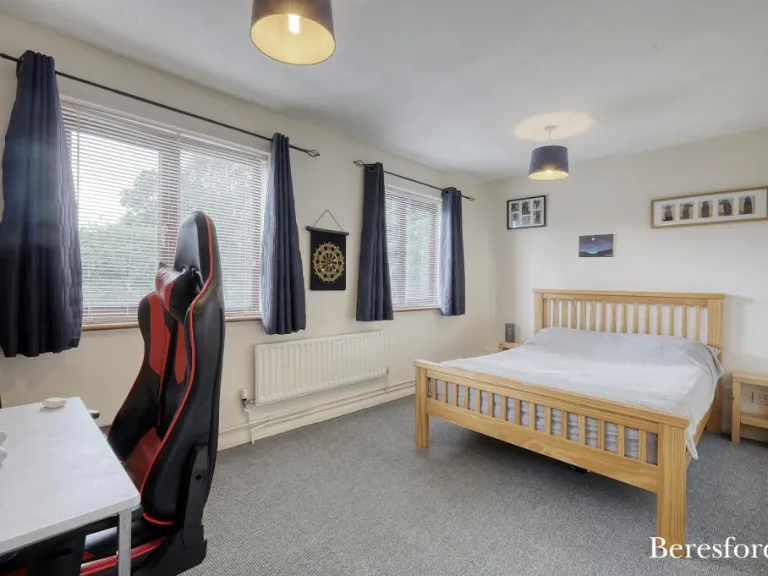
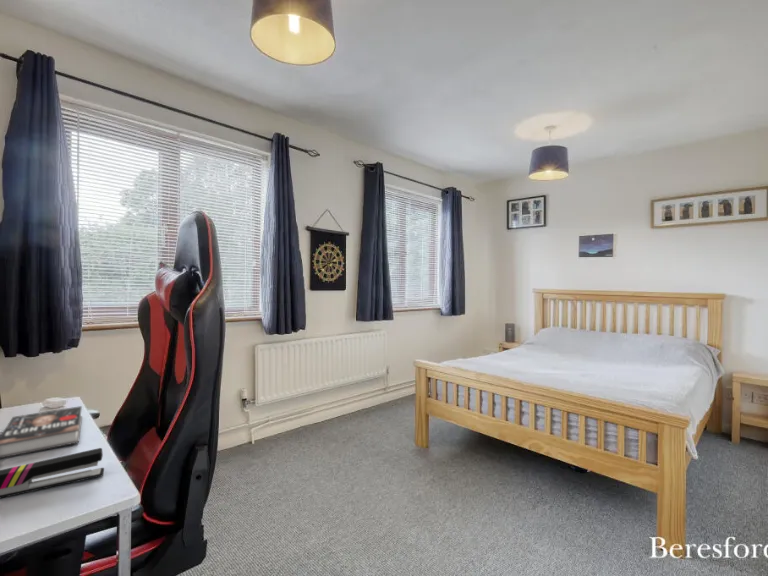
+ book (44, 429)
+ stapler (47, 472)
